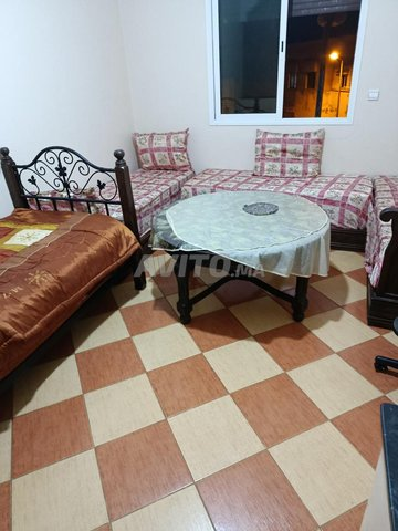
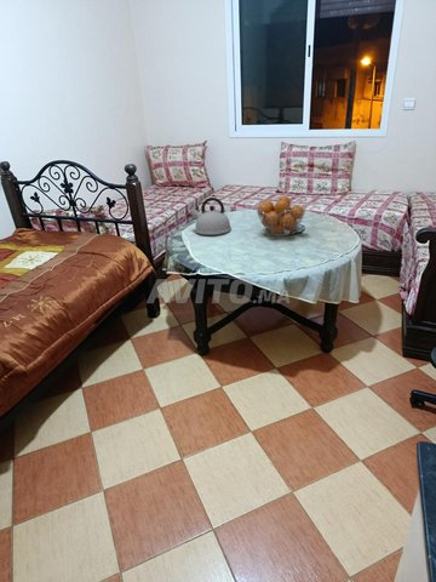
+ kettle (210, 213)
+ fruit basket (280, 215)
